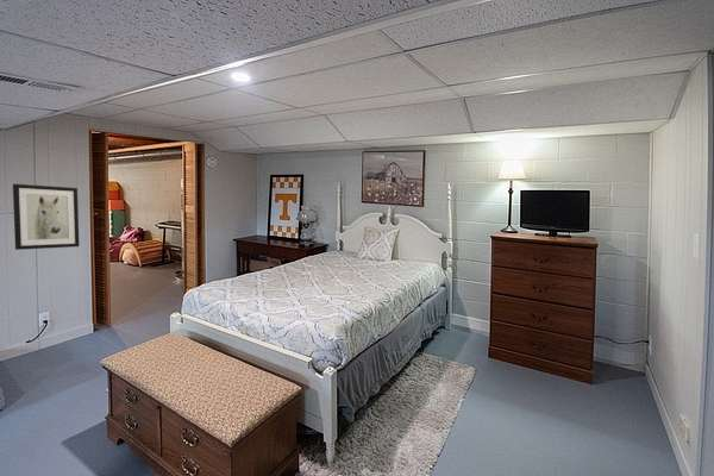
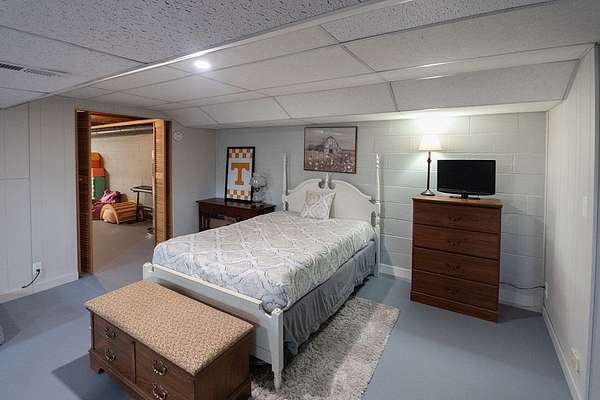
- wall art (48, 217)
